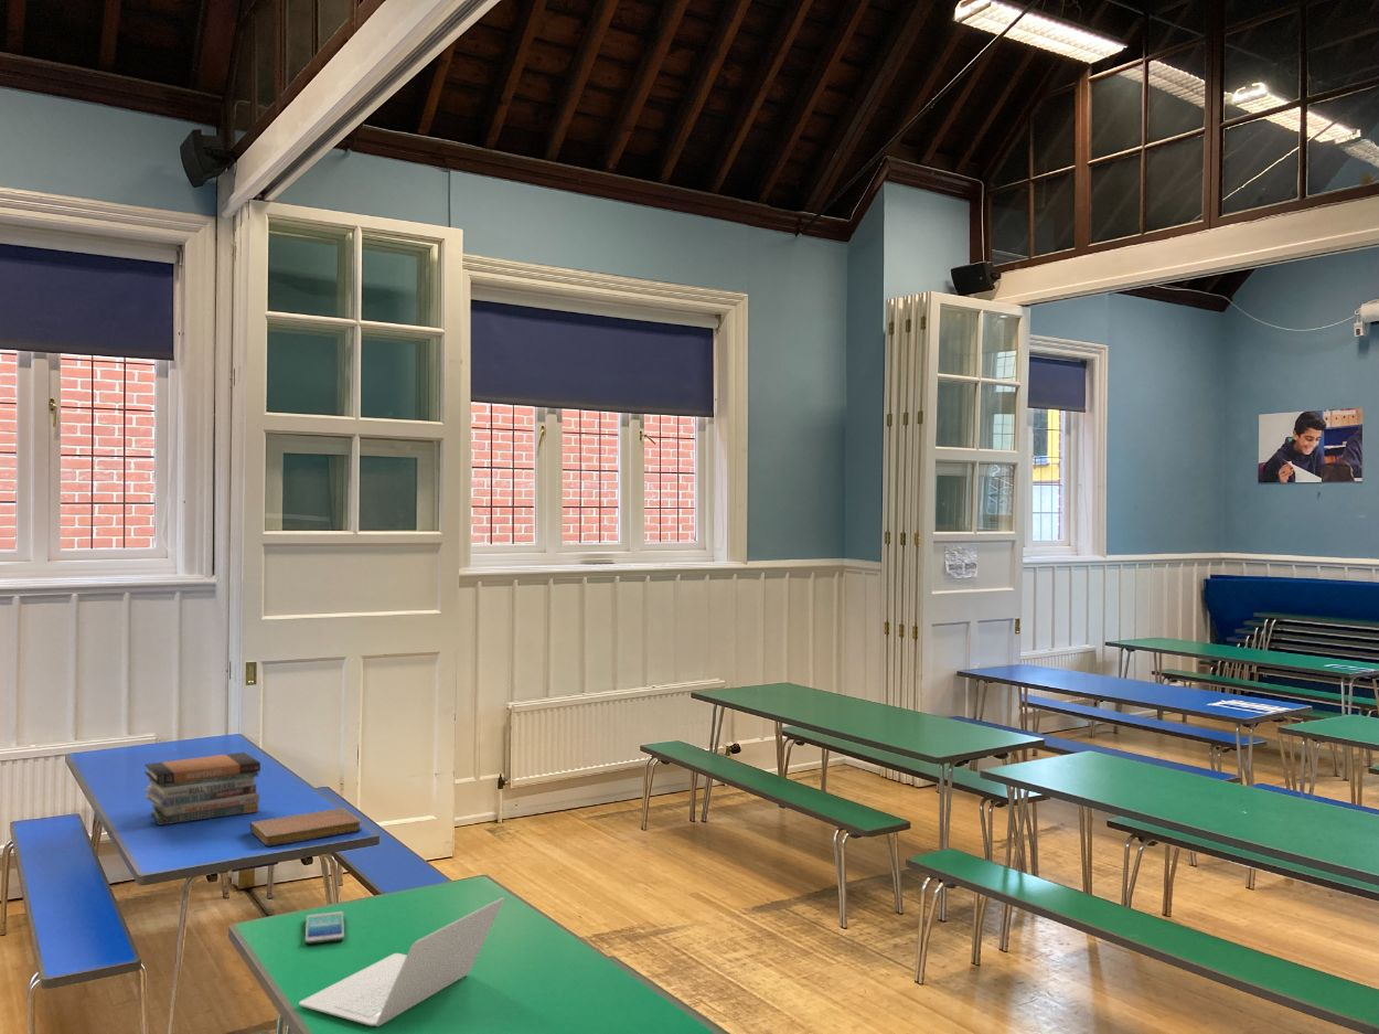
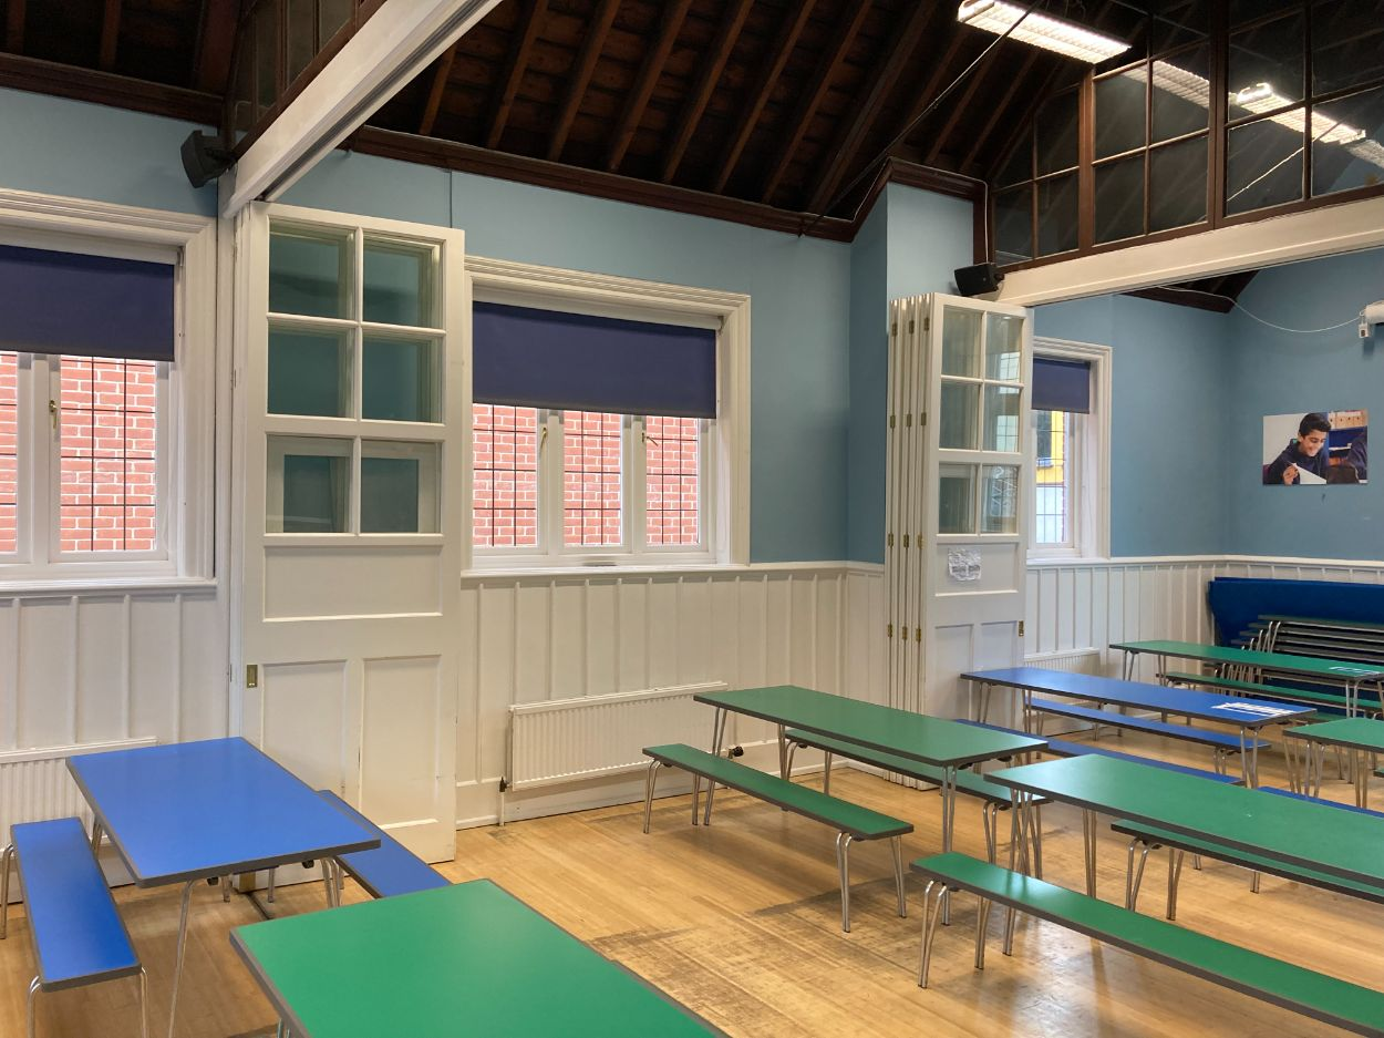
- notebook (306, 825)
- laptop (410, 947)
- book stack (202, 787)
- smartphone (324, 927)
